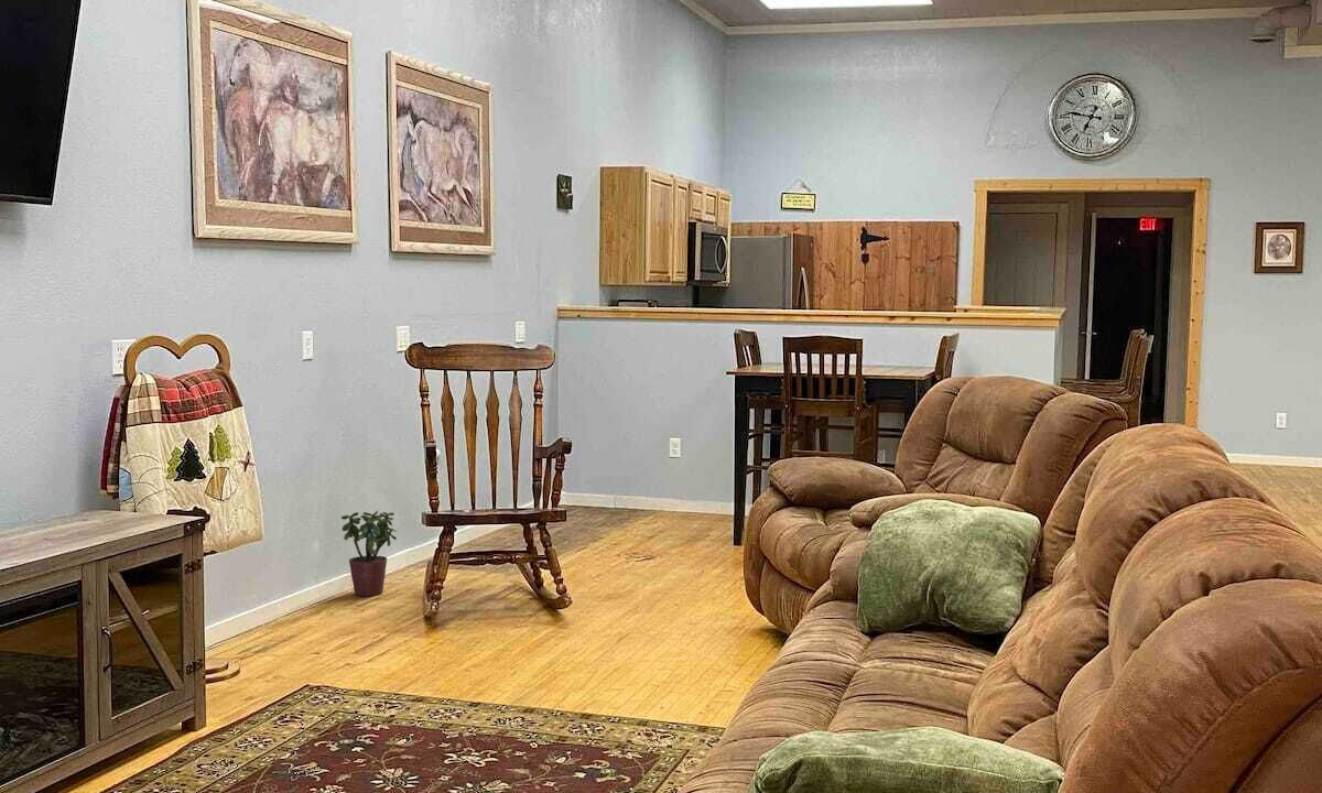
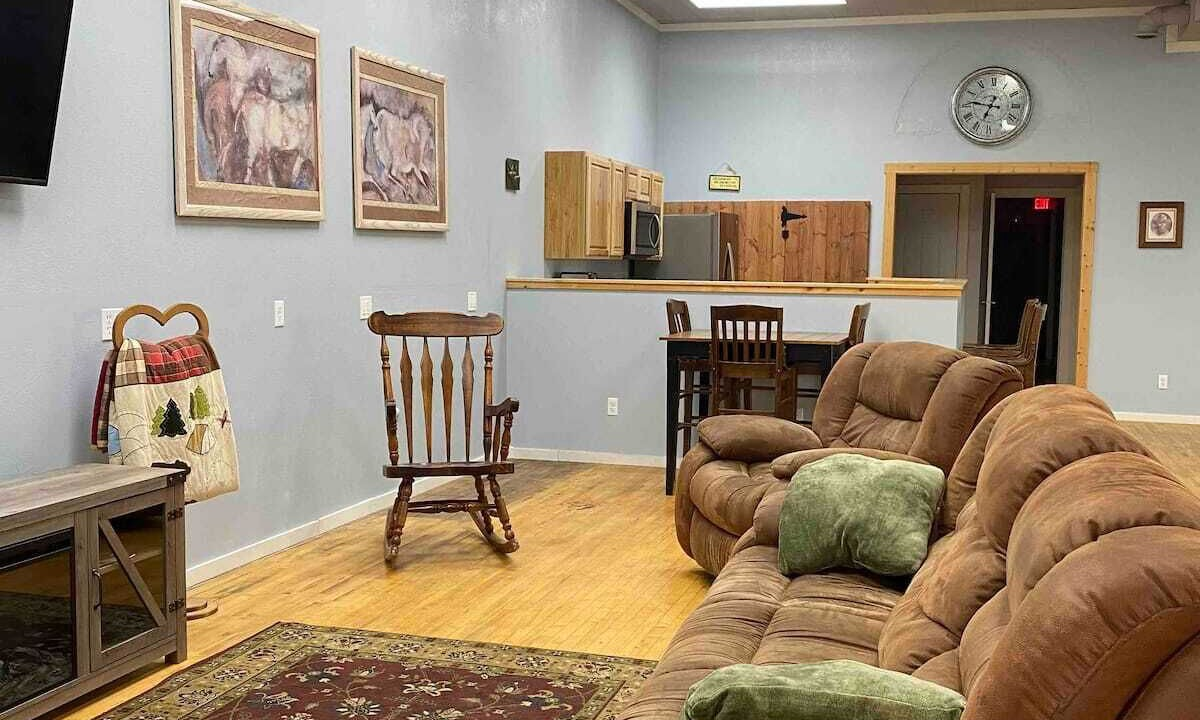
- potted plant (366, 551)
